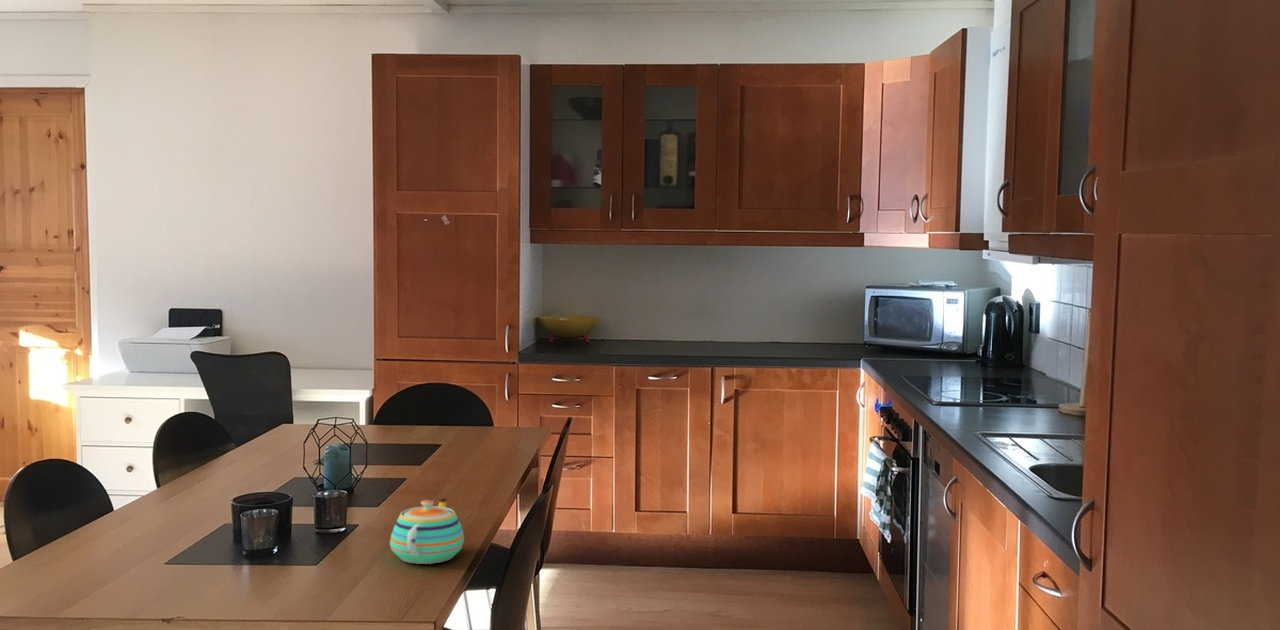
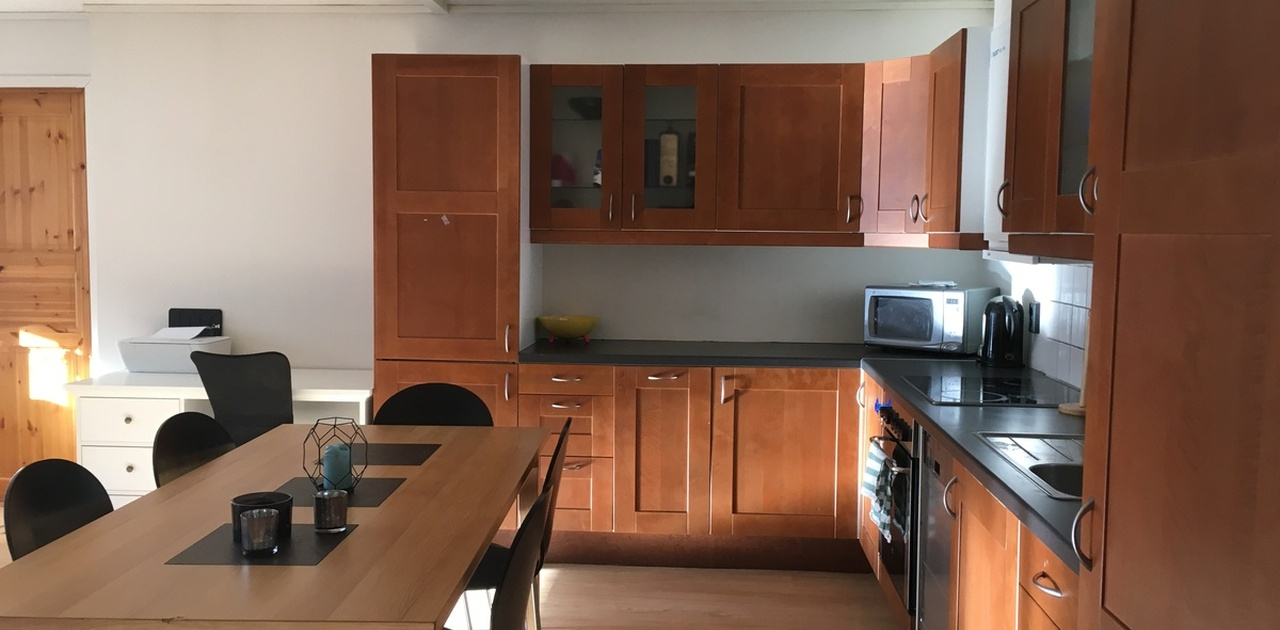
- teapot (428, 528)
